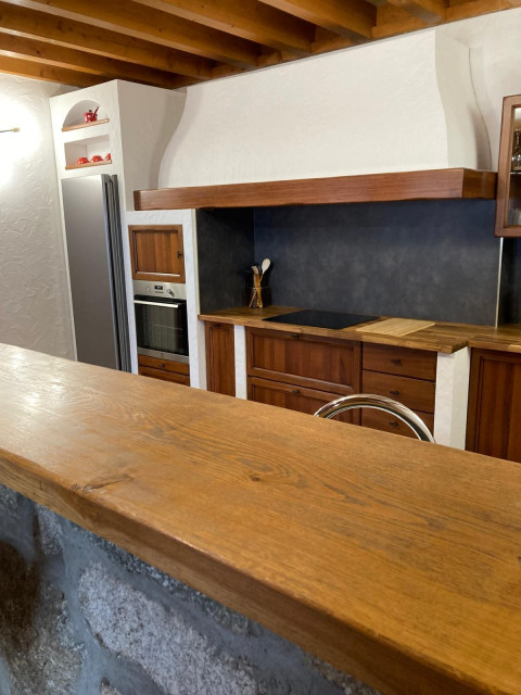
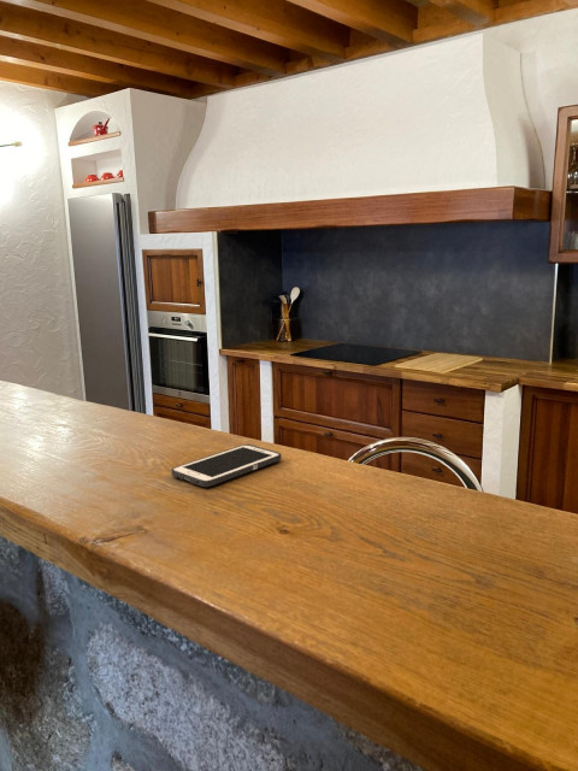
+ cell phone (228, 464)
